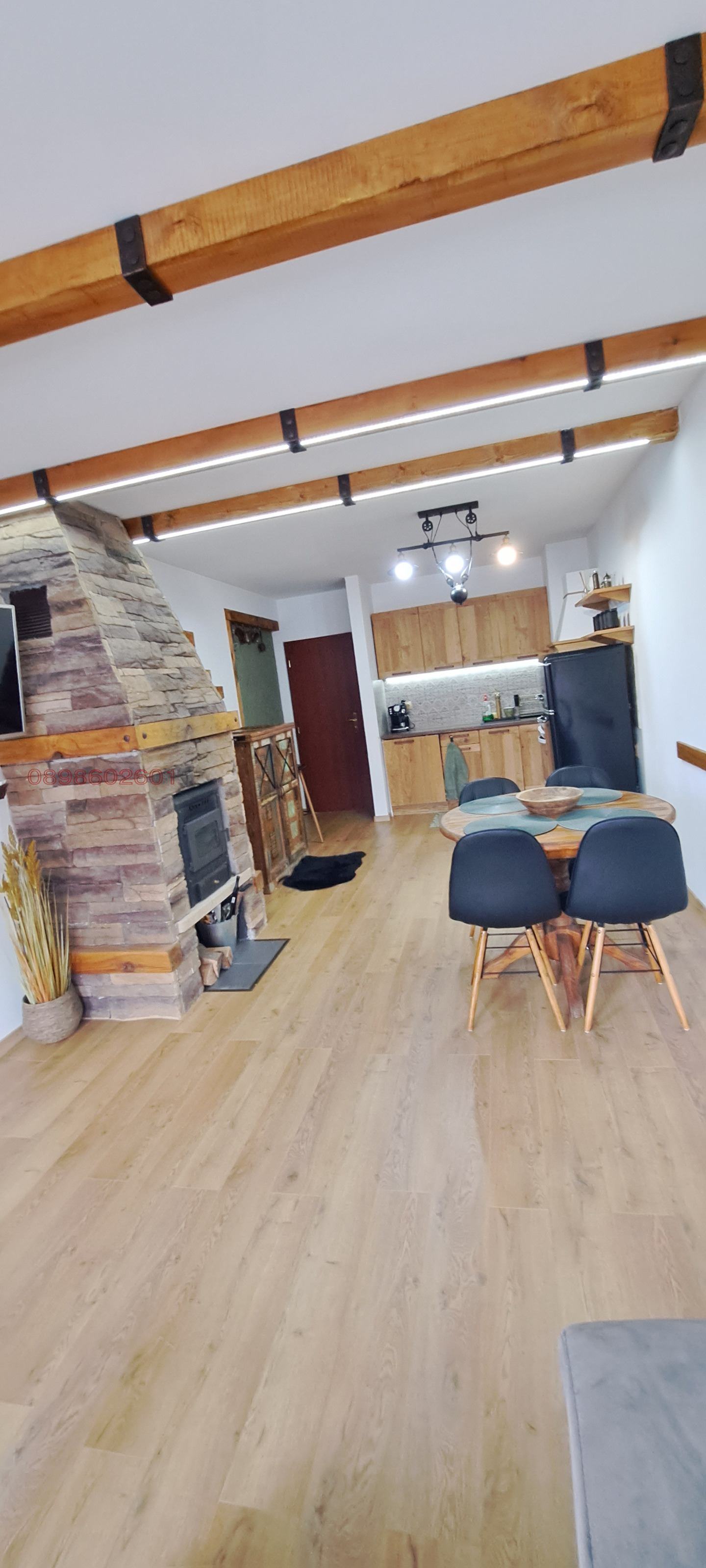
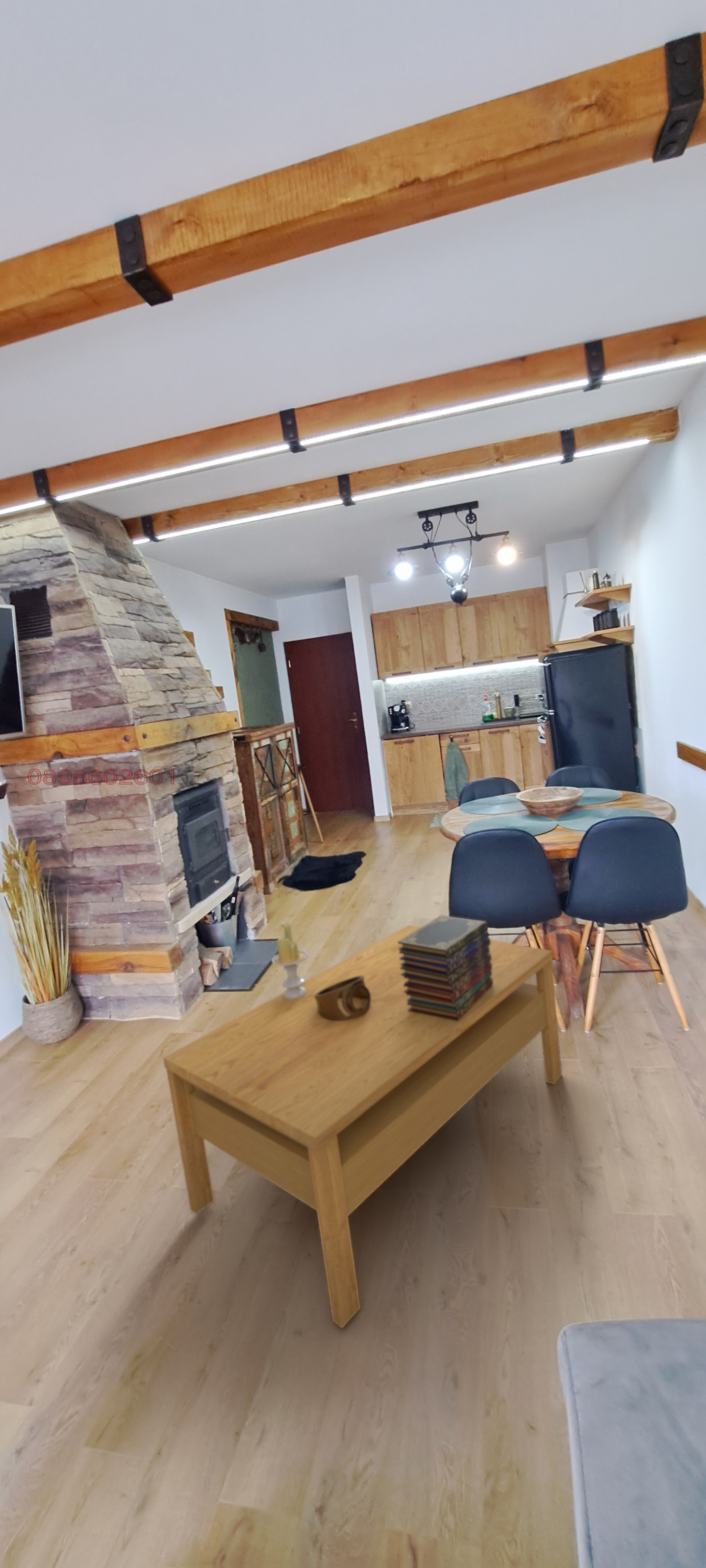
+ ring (342, 992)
+ book stack (447, 964)
+ candle (290, 959)
+ coffee table (385, 1070)
